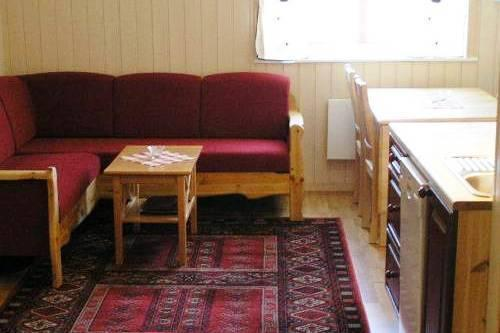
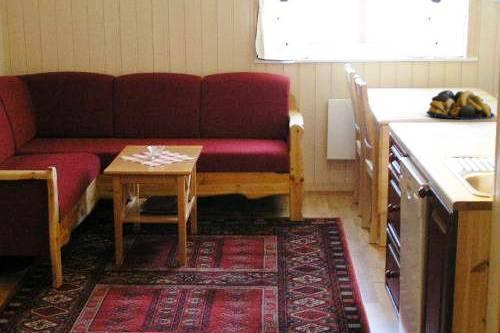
+ fruit bowl (461, 103)
